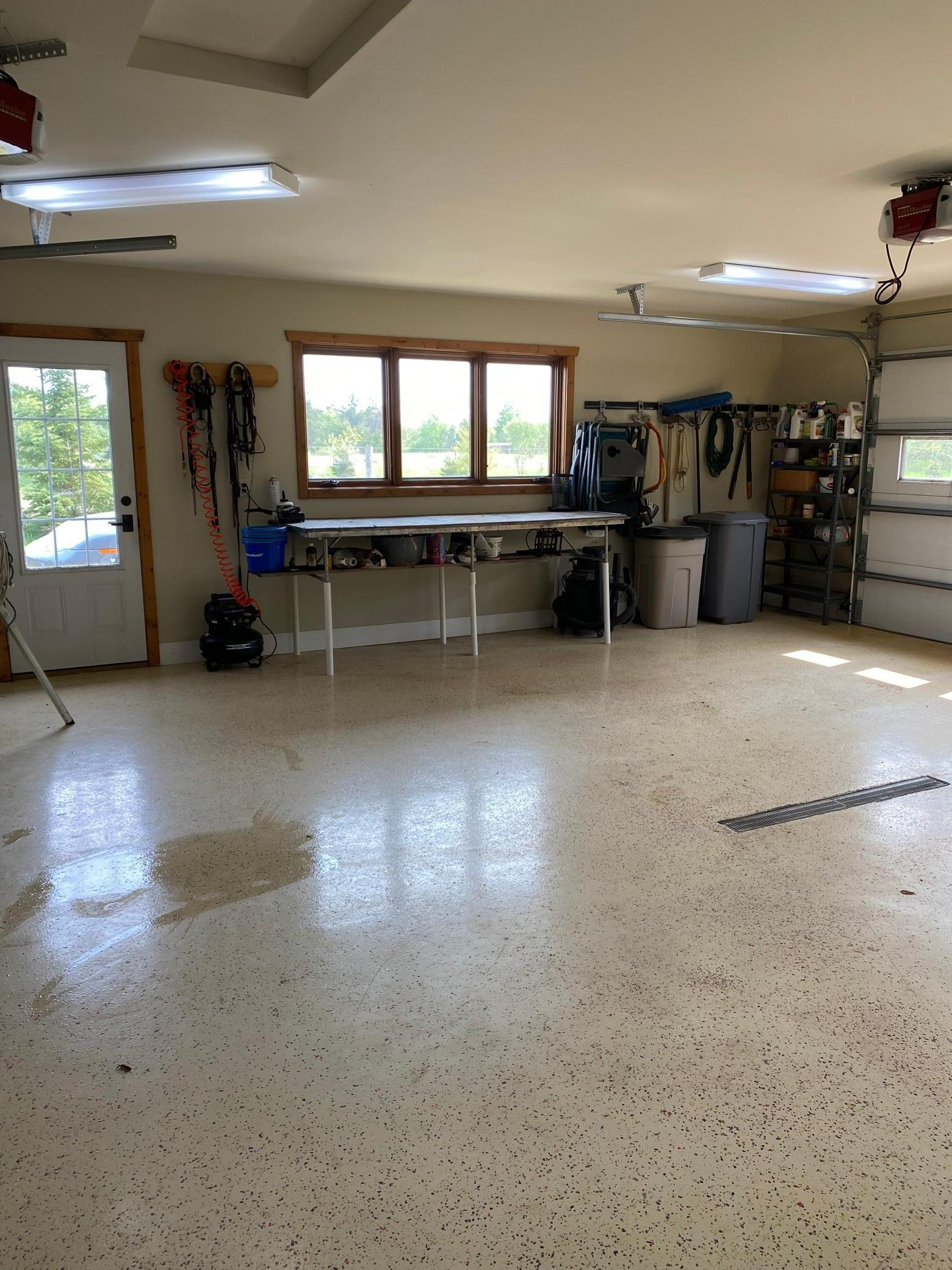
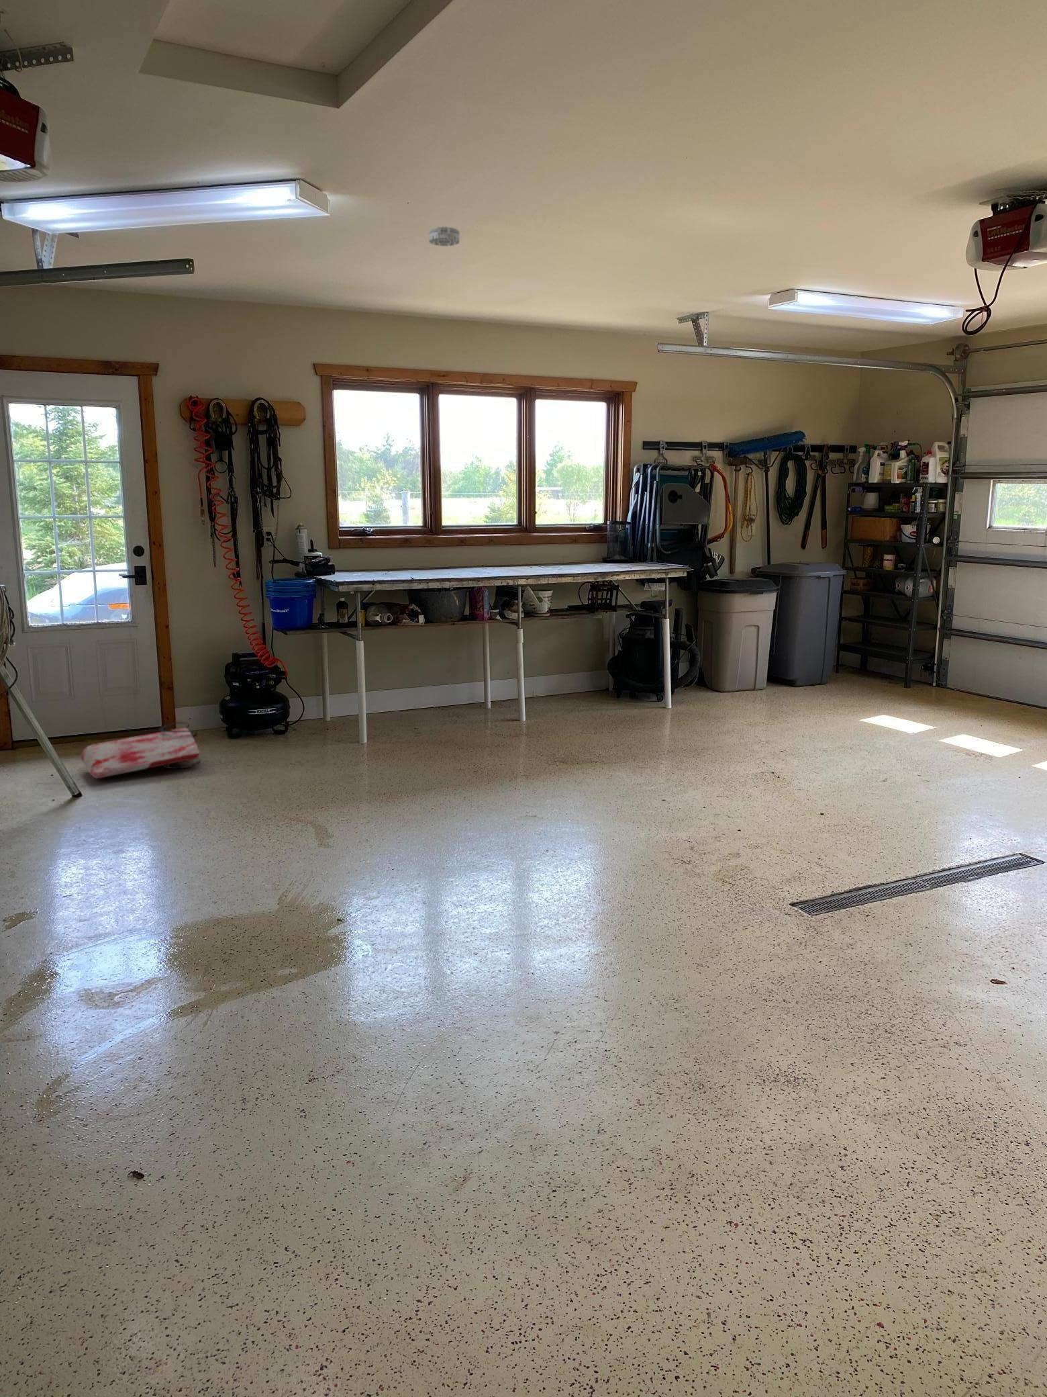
+ smoke detector (443, 235)
+ bag (141, 749)
